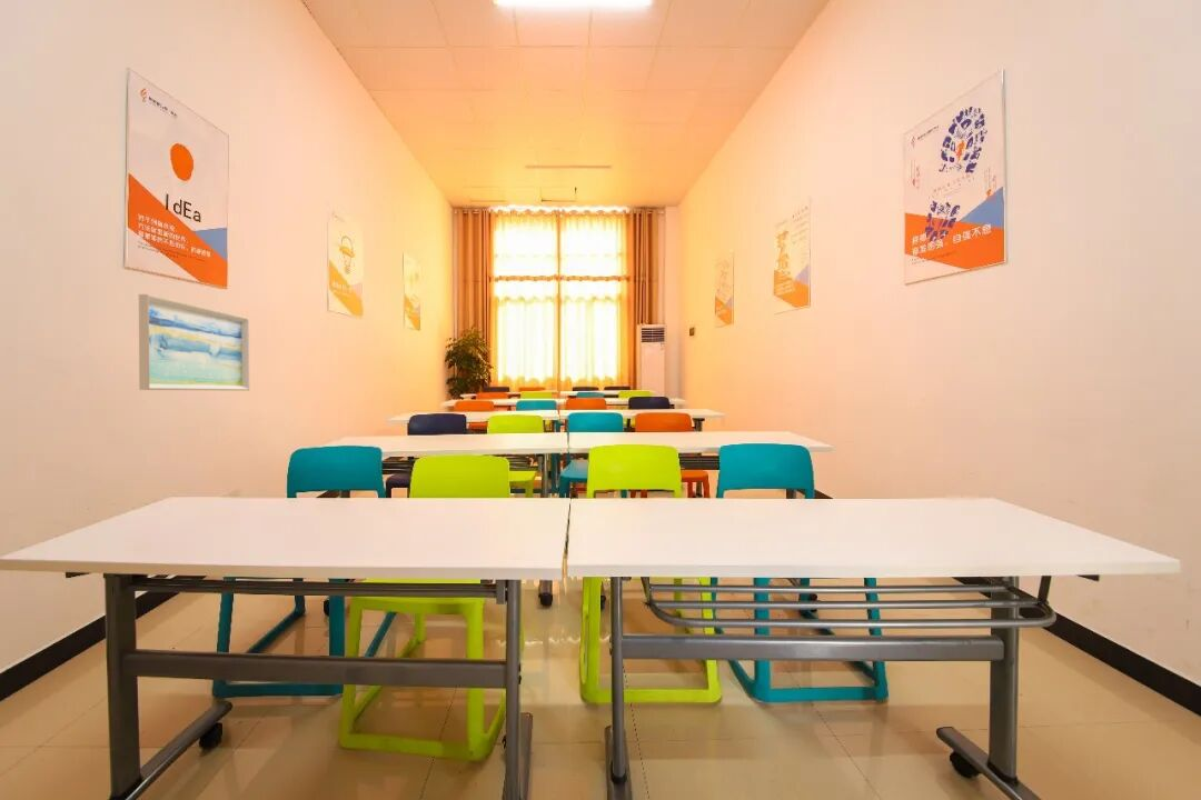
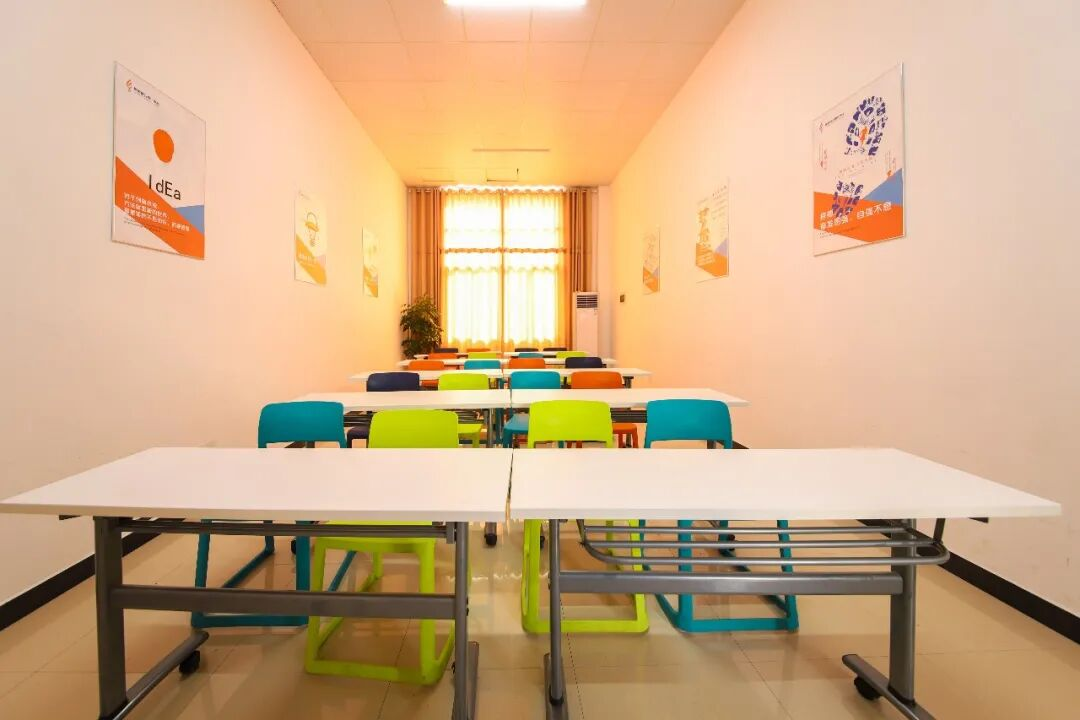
- wall art (201, 349)
